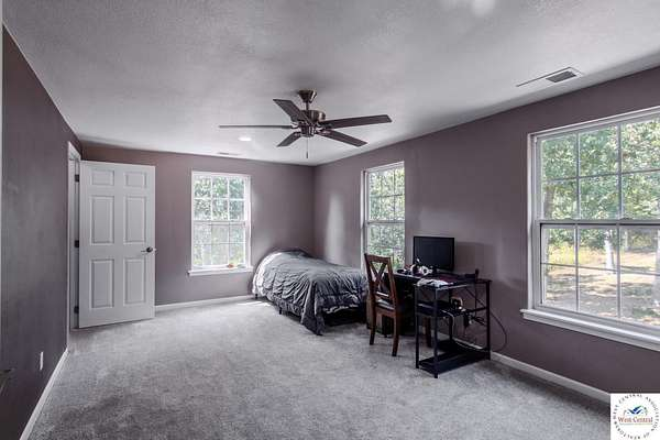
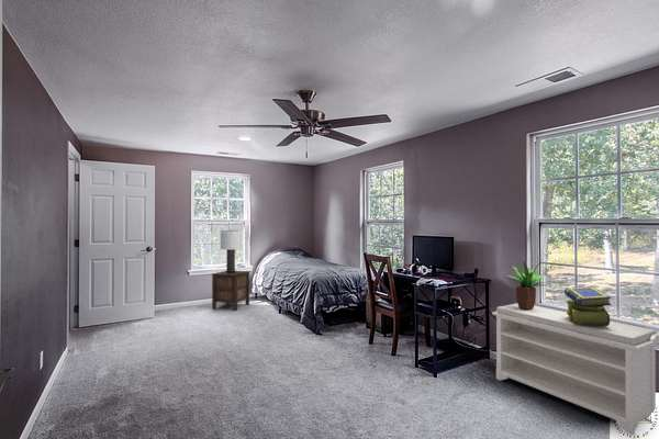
+ bench (567, 357)
+ stack of books (588, 307)
+ potted plant (529, 283)
+ lamp (231, 250)
+ nightstand (231, 289)
